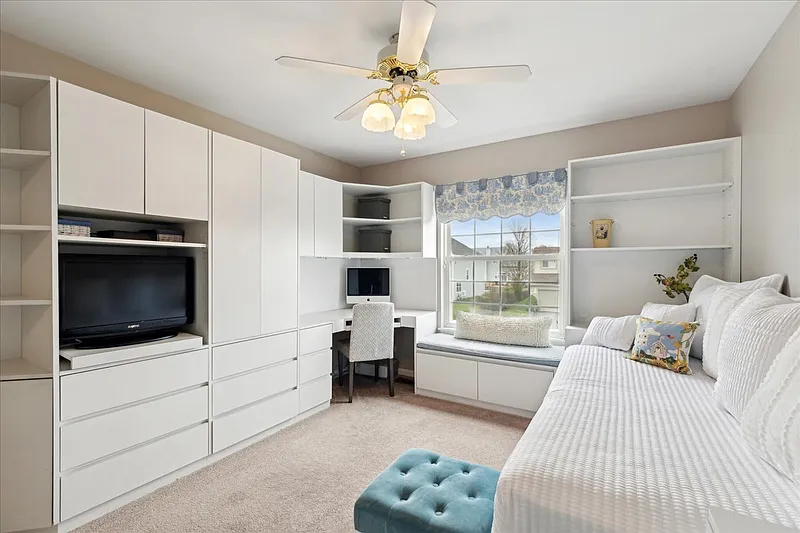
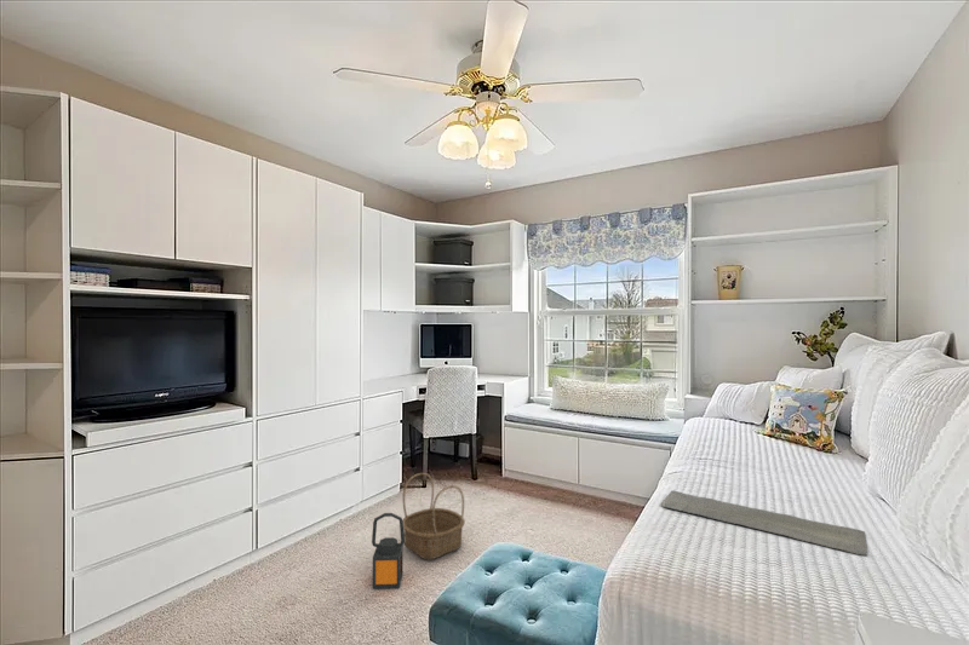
+ lantern (388, 547)
+ basket (432, 513)
+ bath mat (753, 517)
